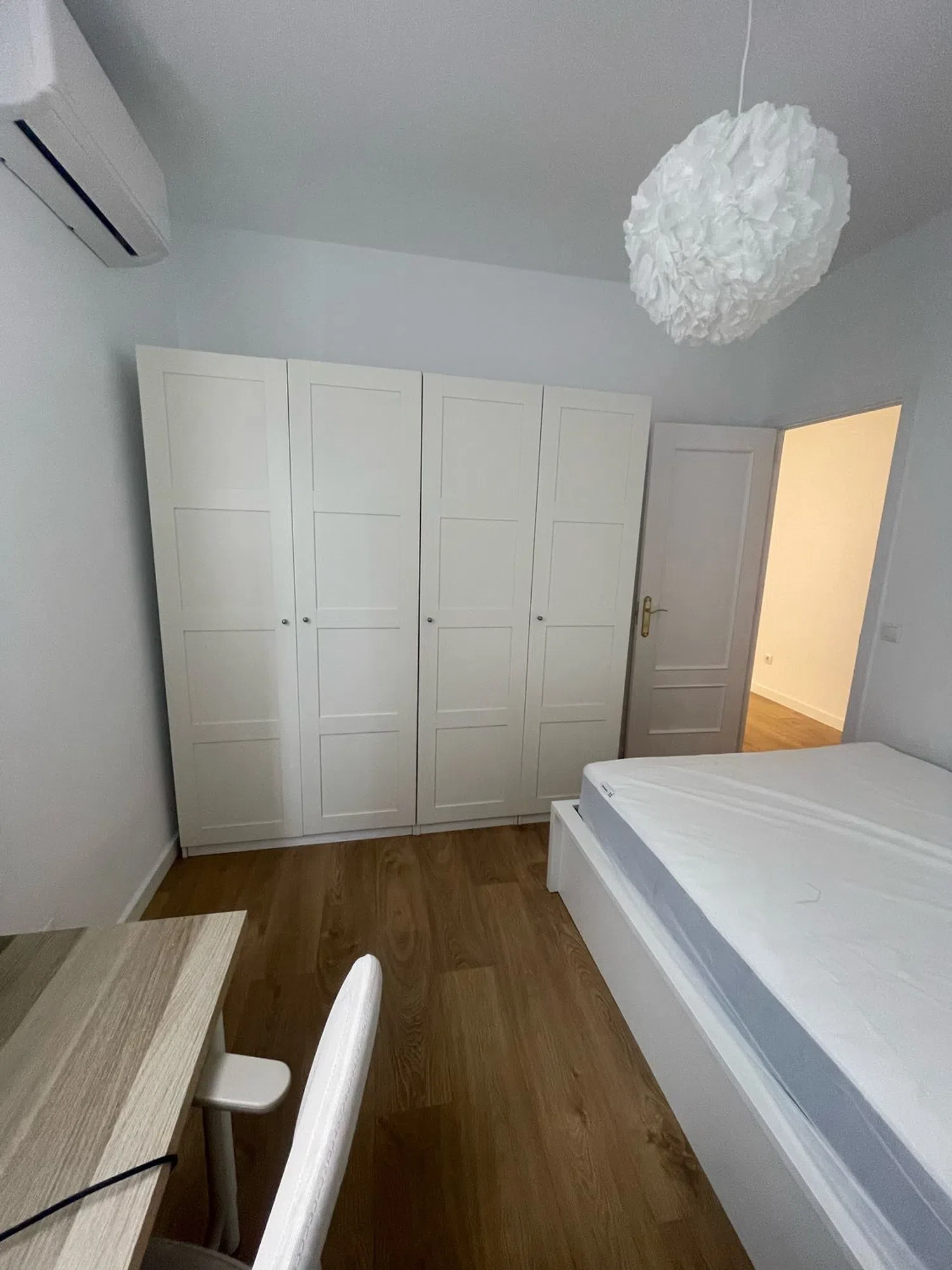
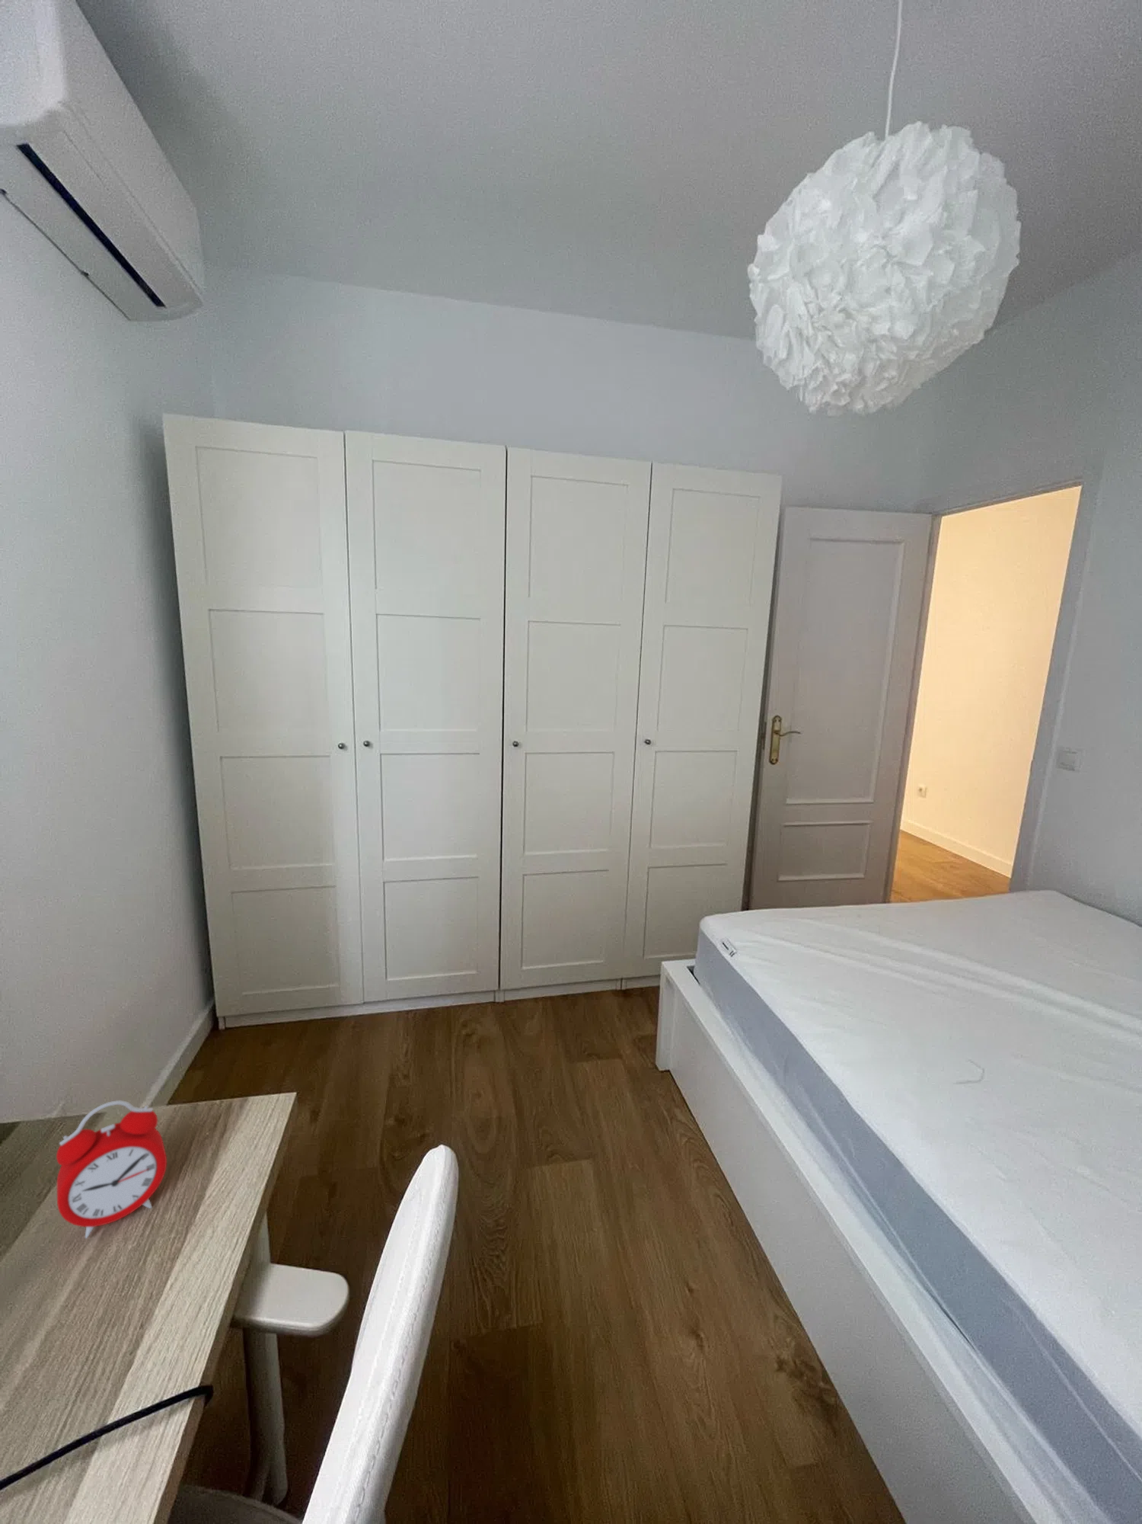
+ alarm clock (112, 1159)
